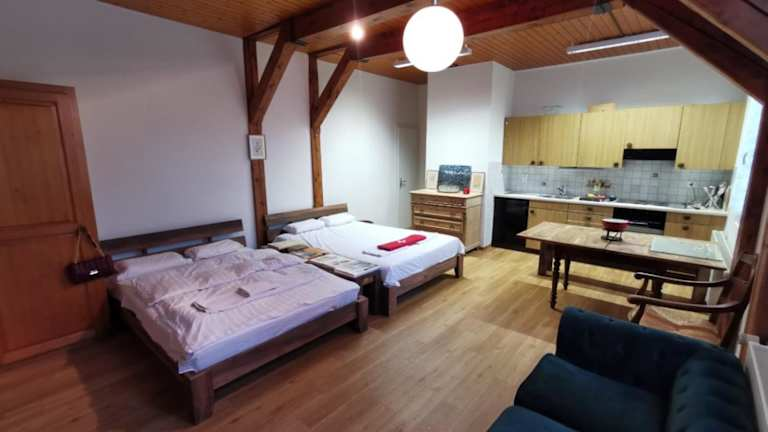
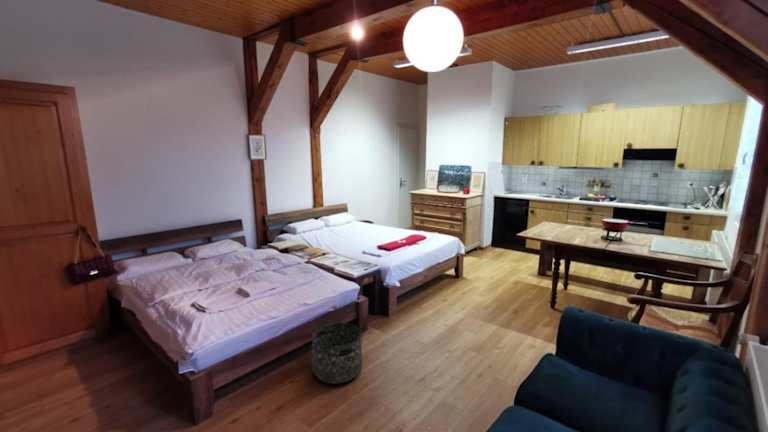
+ basket (337, 352)
